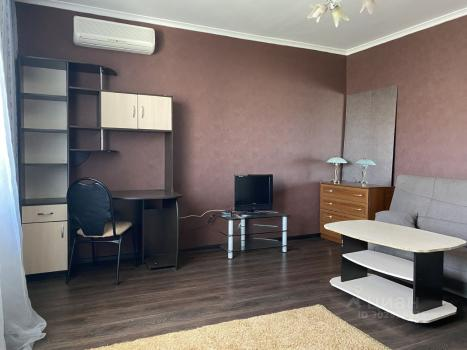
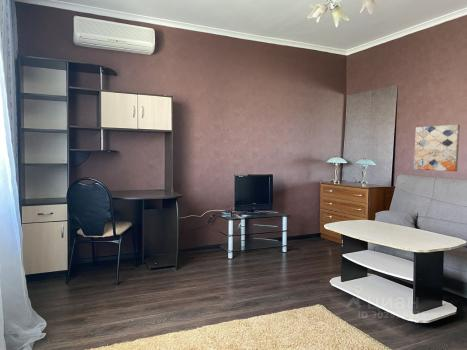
+ wall art (435, 148)
